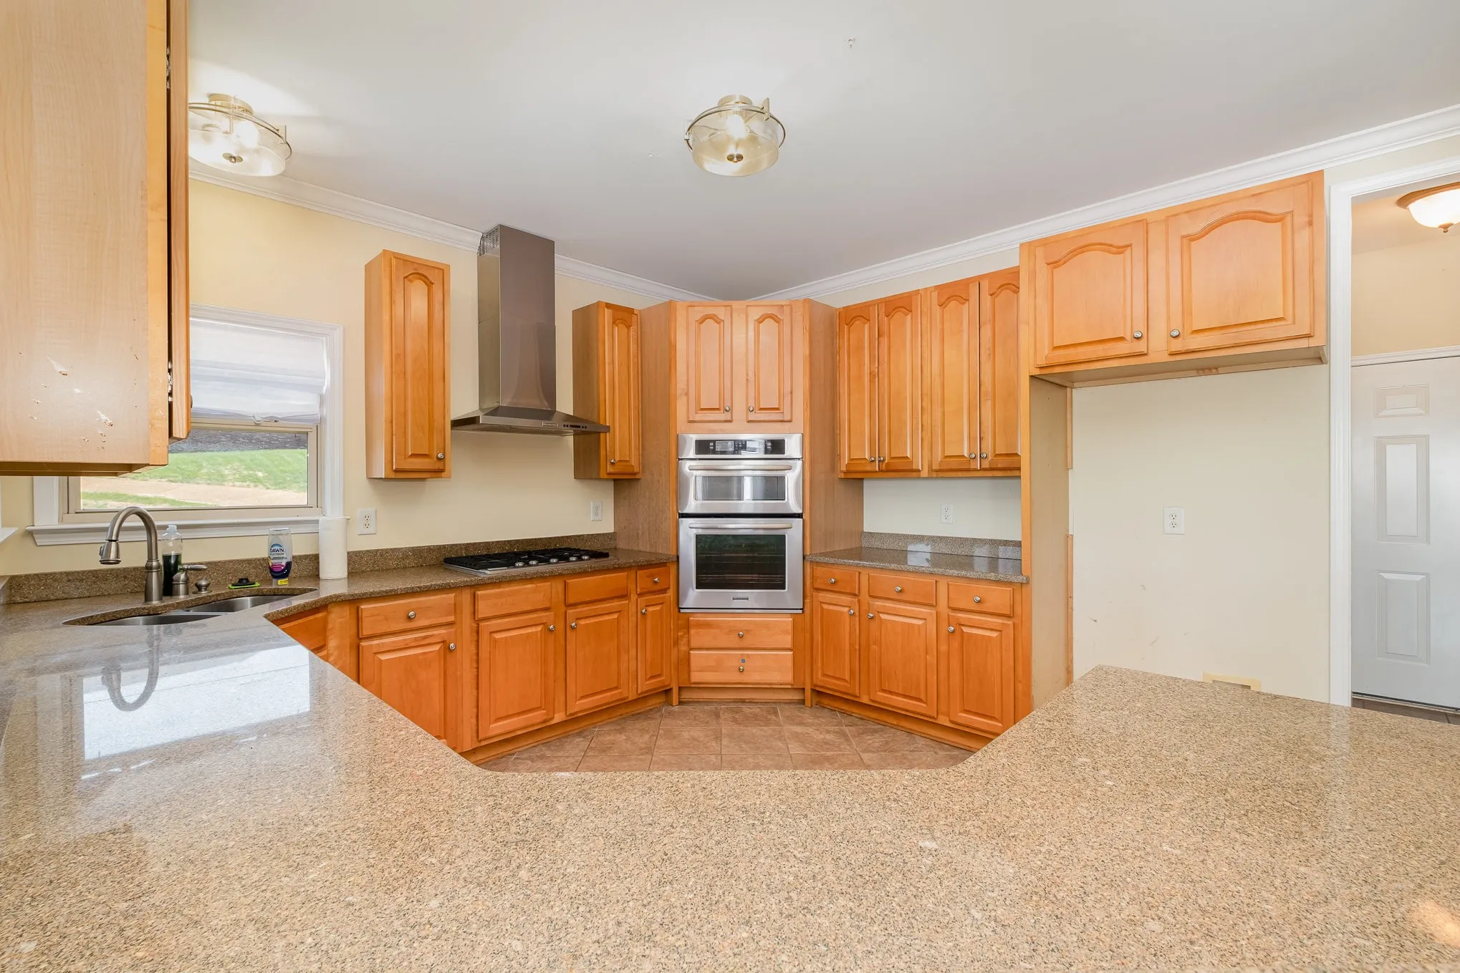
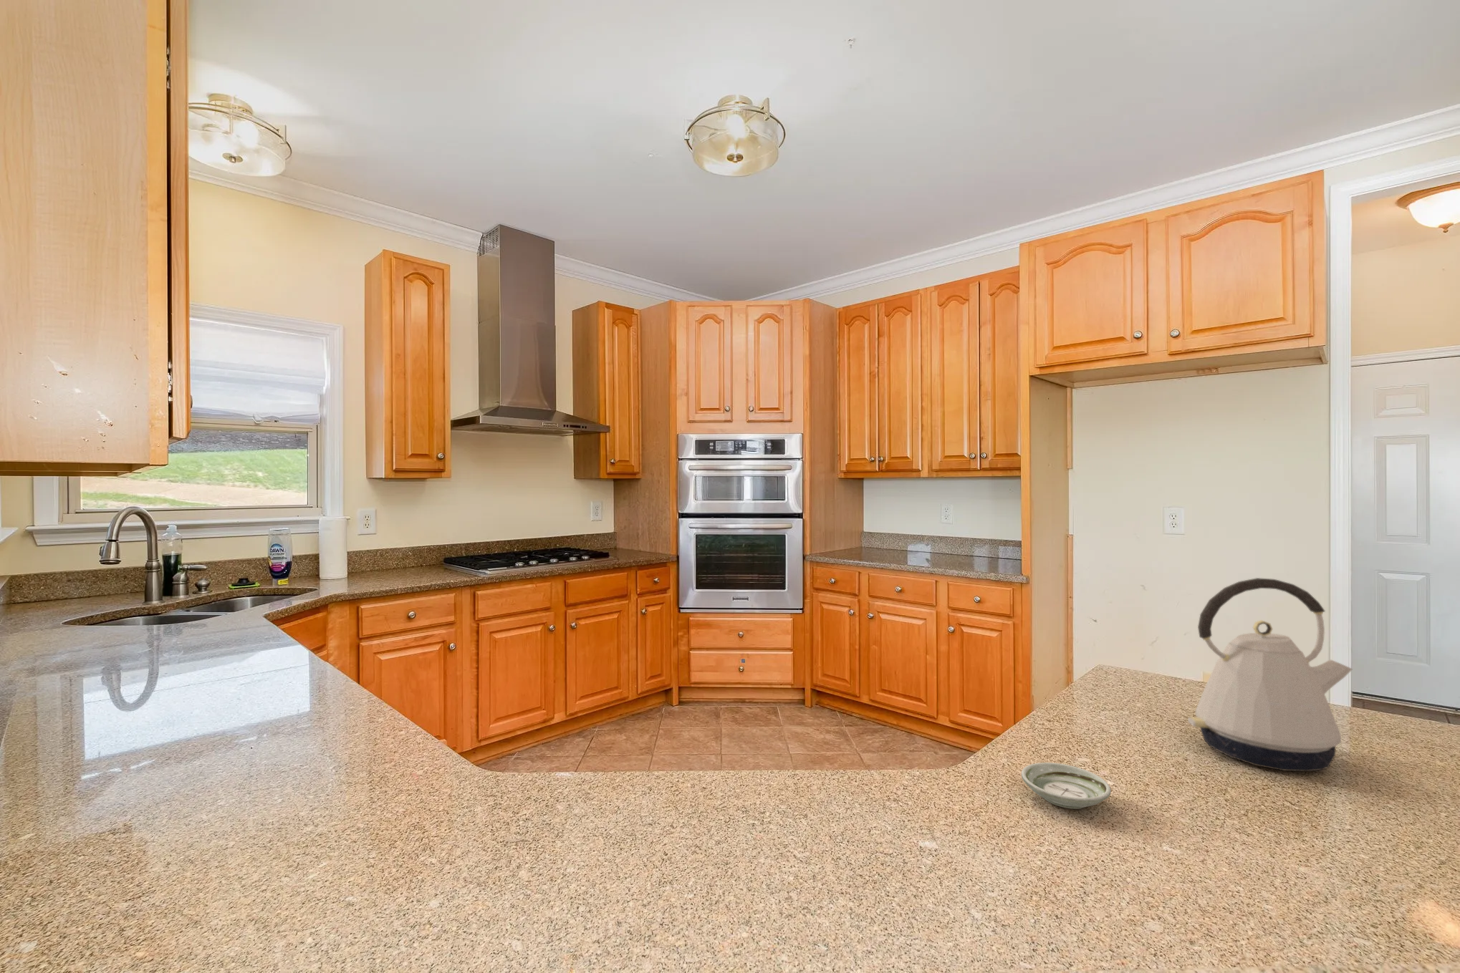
+ saucer (1065, 788)
+ kettle (1269, 666)
